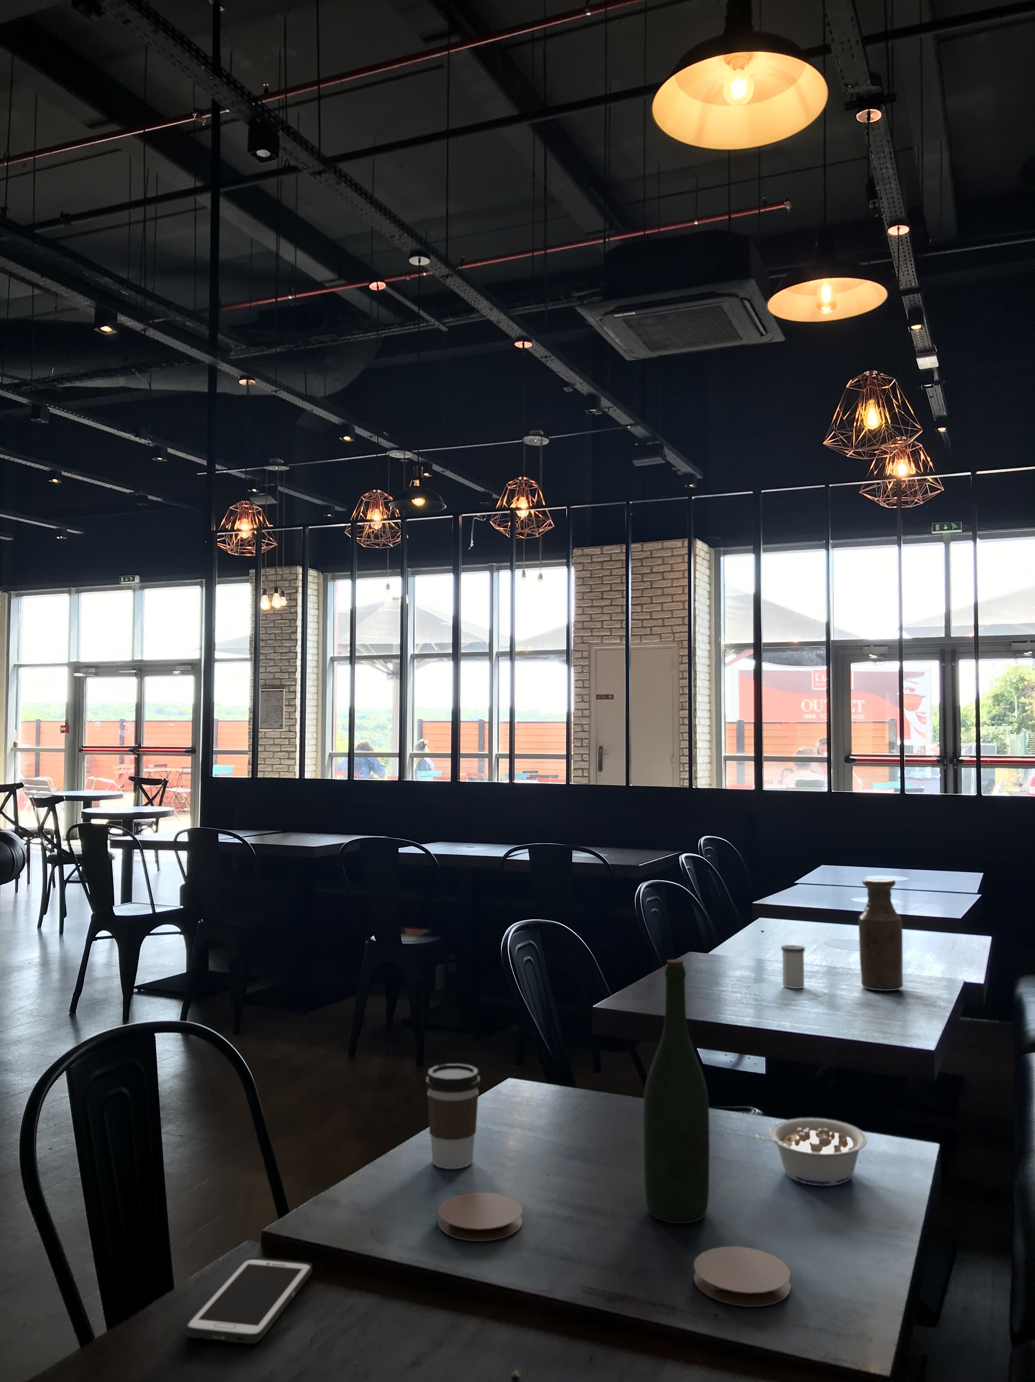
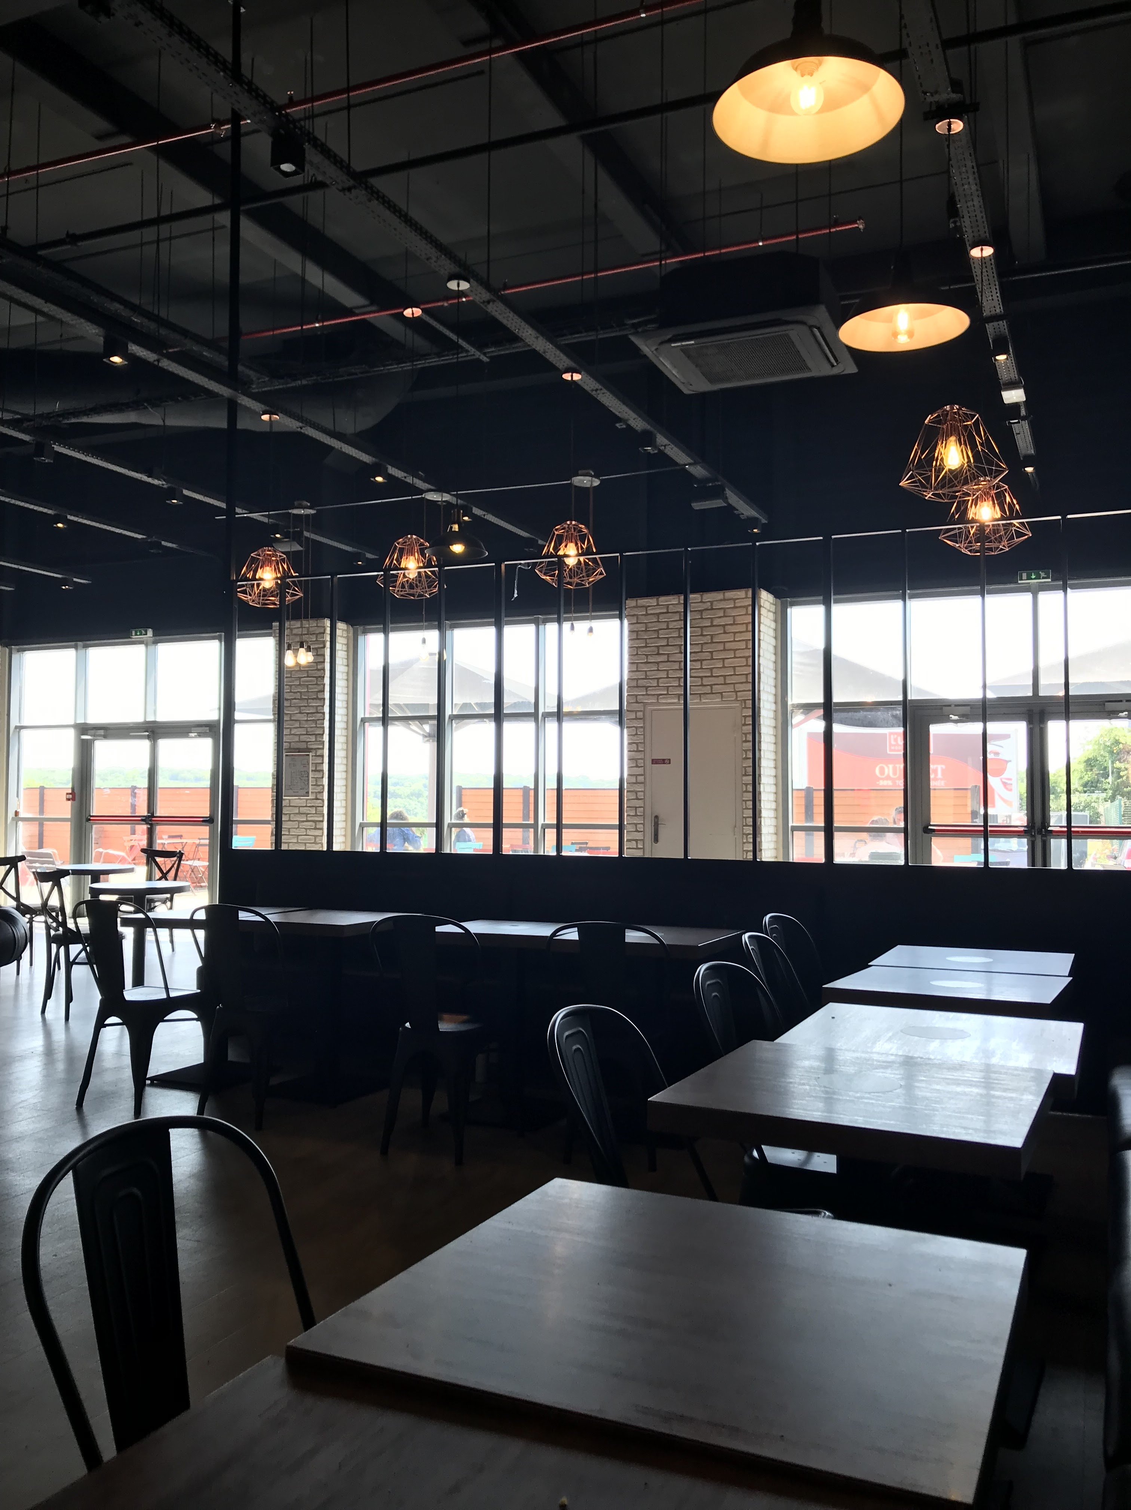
- coffee cup (452, 1115)
- coaster (741, 1275)
- legume (816, 1151)
- bottle (676, 1085)
- salt shaker (793, 966)
- coaster (481, 1216)
- cell phone (252, 1298)
- bottle (881, 933)
